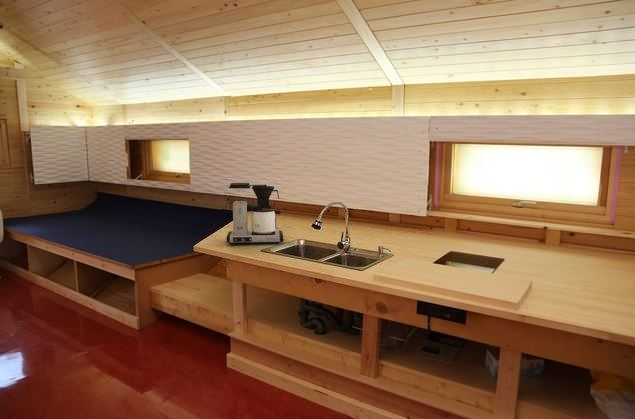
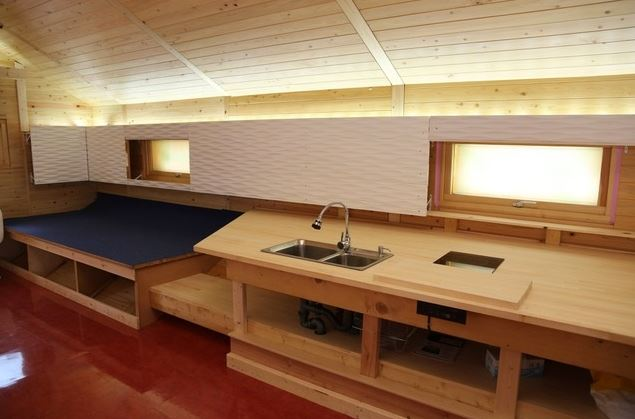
- coffee maker (255, 213)
